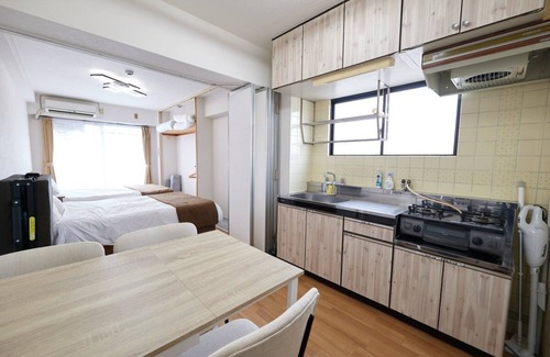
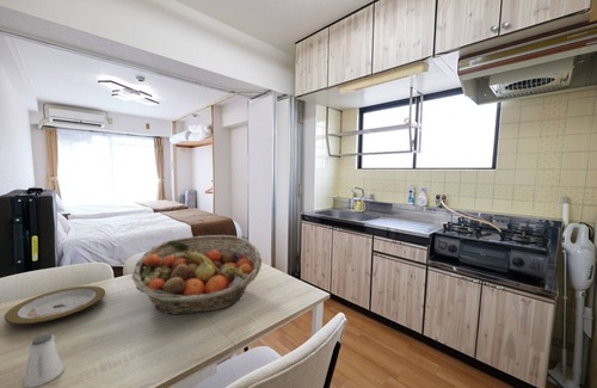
+ plate (60, 304)
+ fruit basket (202, 270)
+ saltshaker (43, 356)
